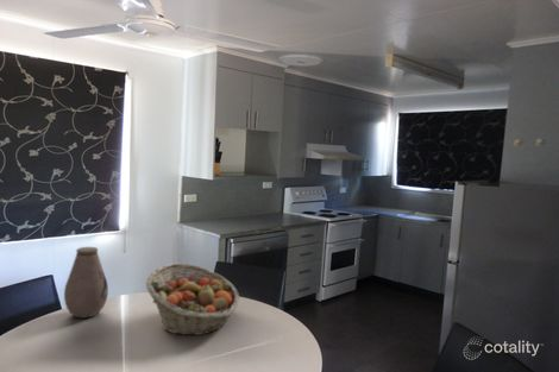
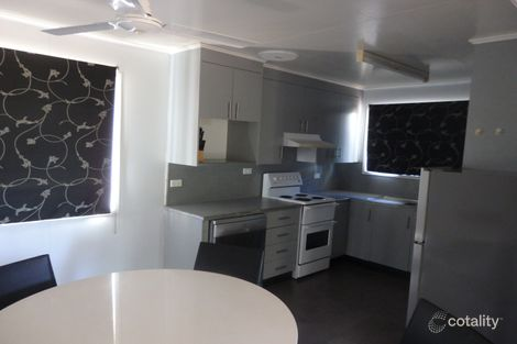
- vase (86, 280)
- fruit basket (194, 296)
